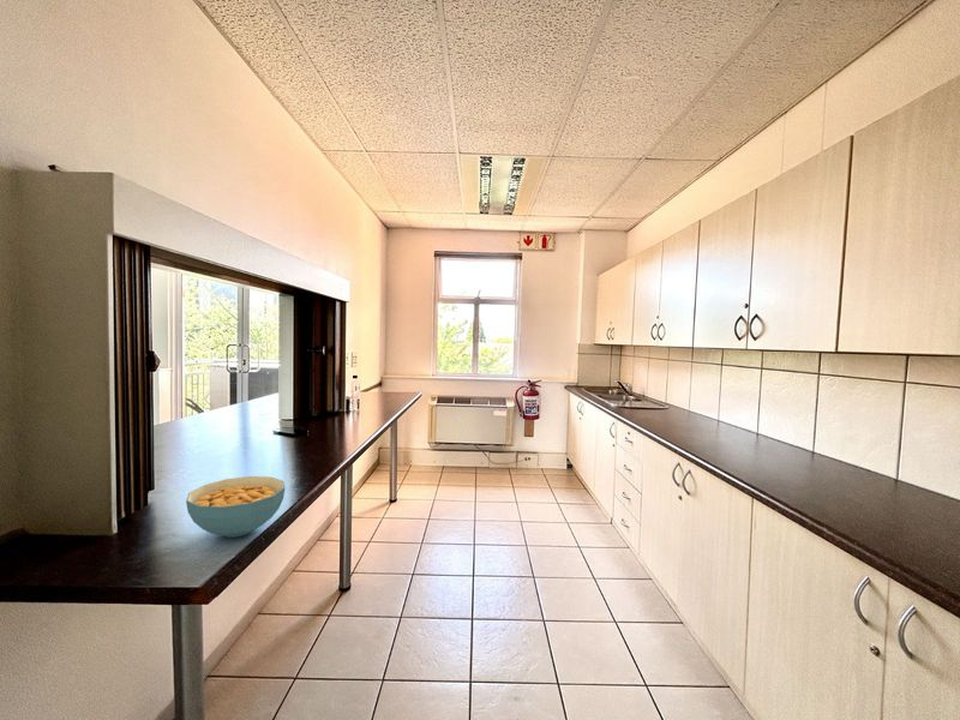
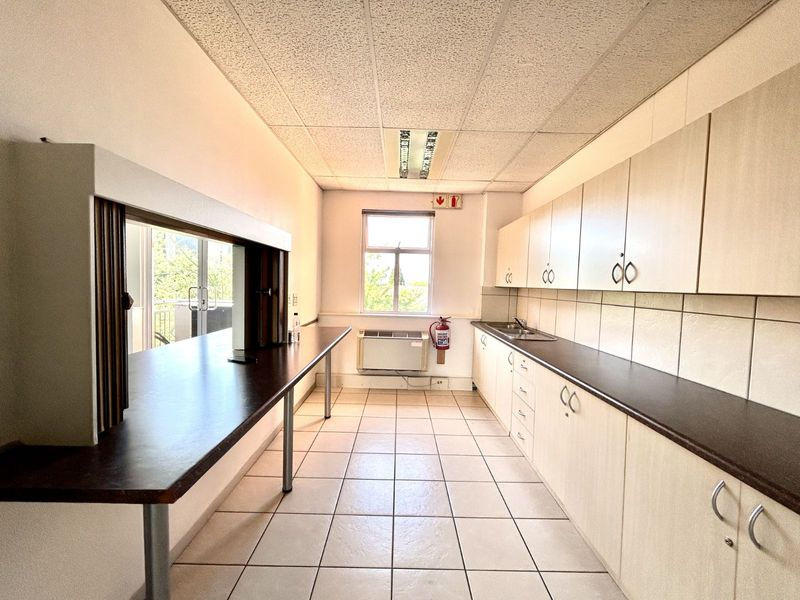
- cereal bowl (238, 510)
